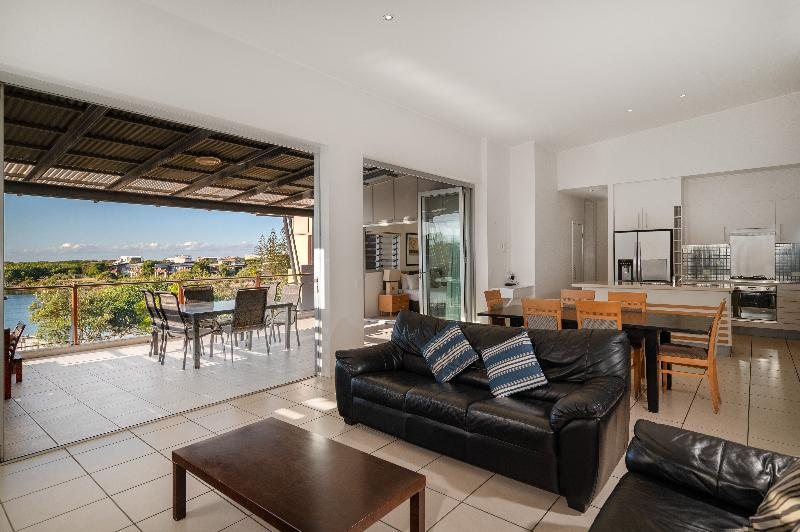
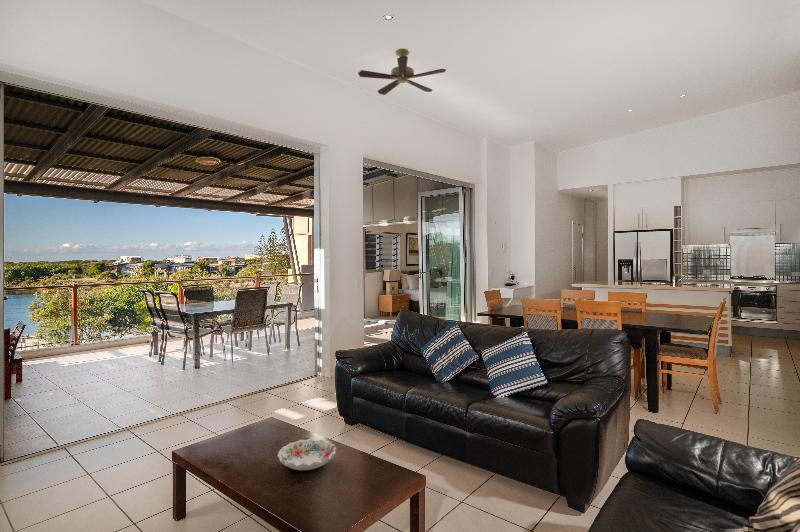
+ ceiling fan (401, 65)
+ decorative bowl (307, 456)
